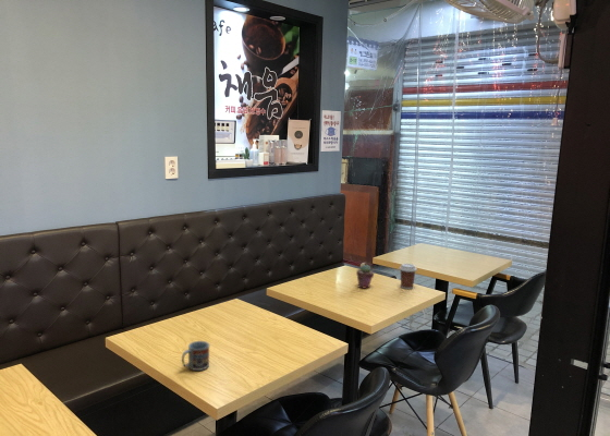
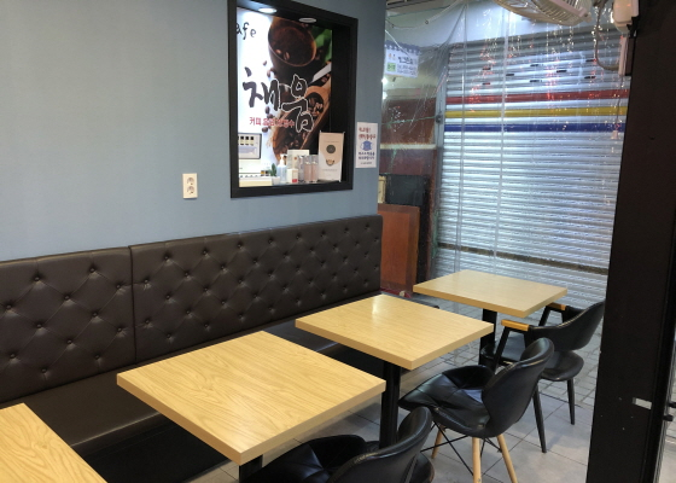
- potted succulent (365, 276)
- cup (195, 356)
- coffee cup (407, 276)
